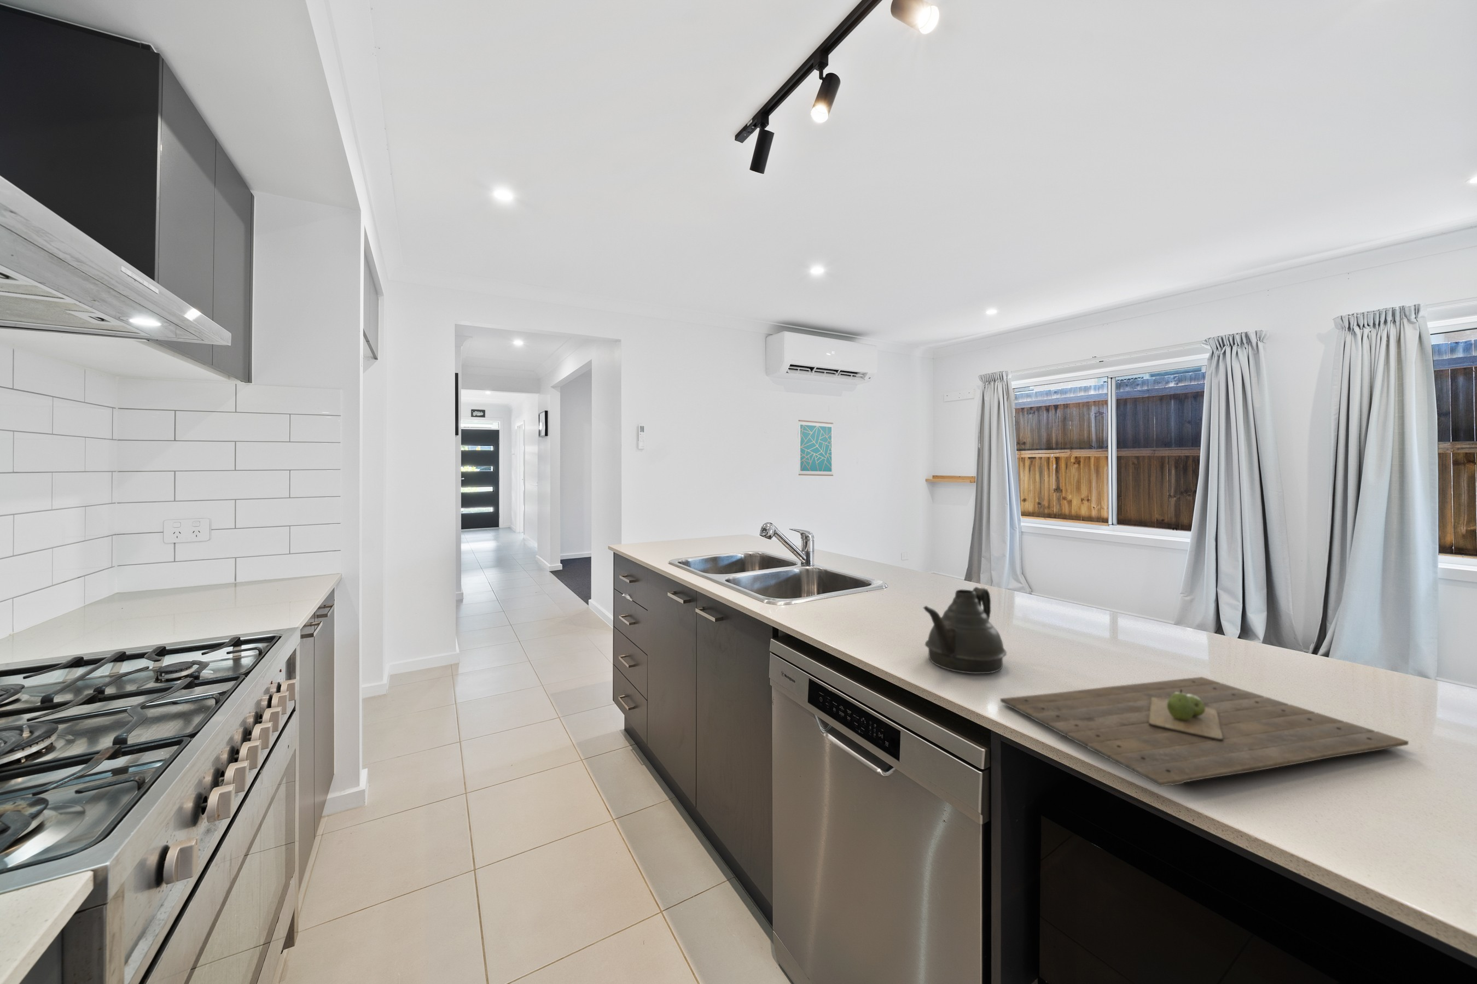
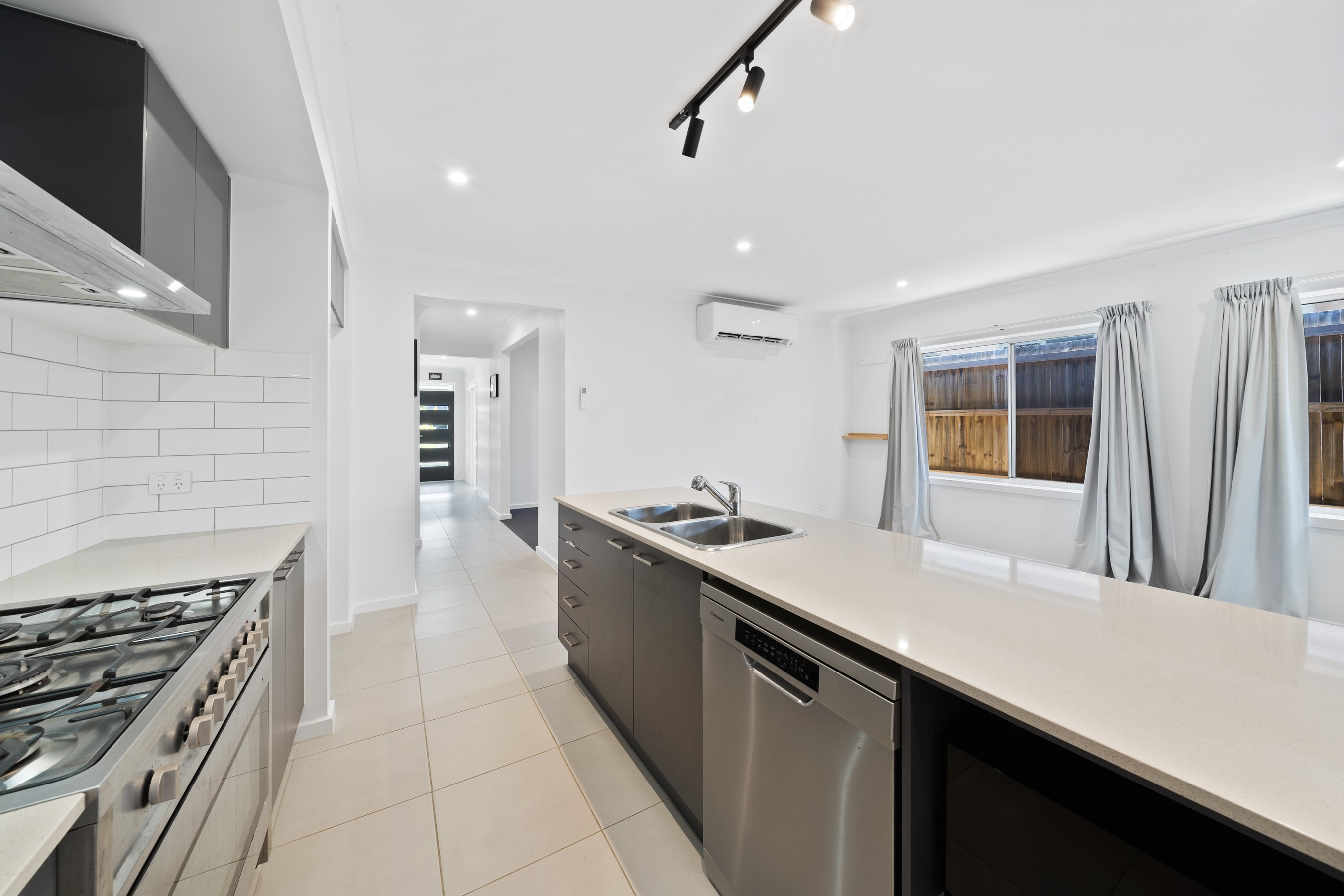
- wall art (817, 448)
- teapot (956, 628)
- cutting board (1185, 705)
